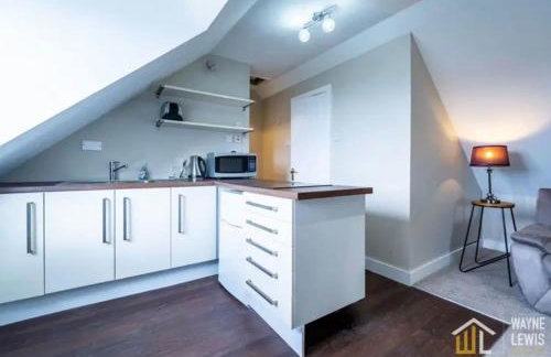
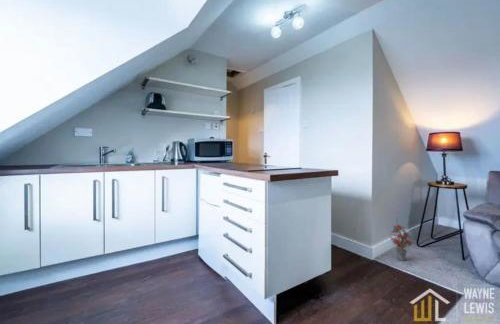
+ potted plant (400, 238)
